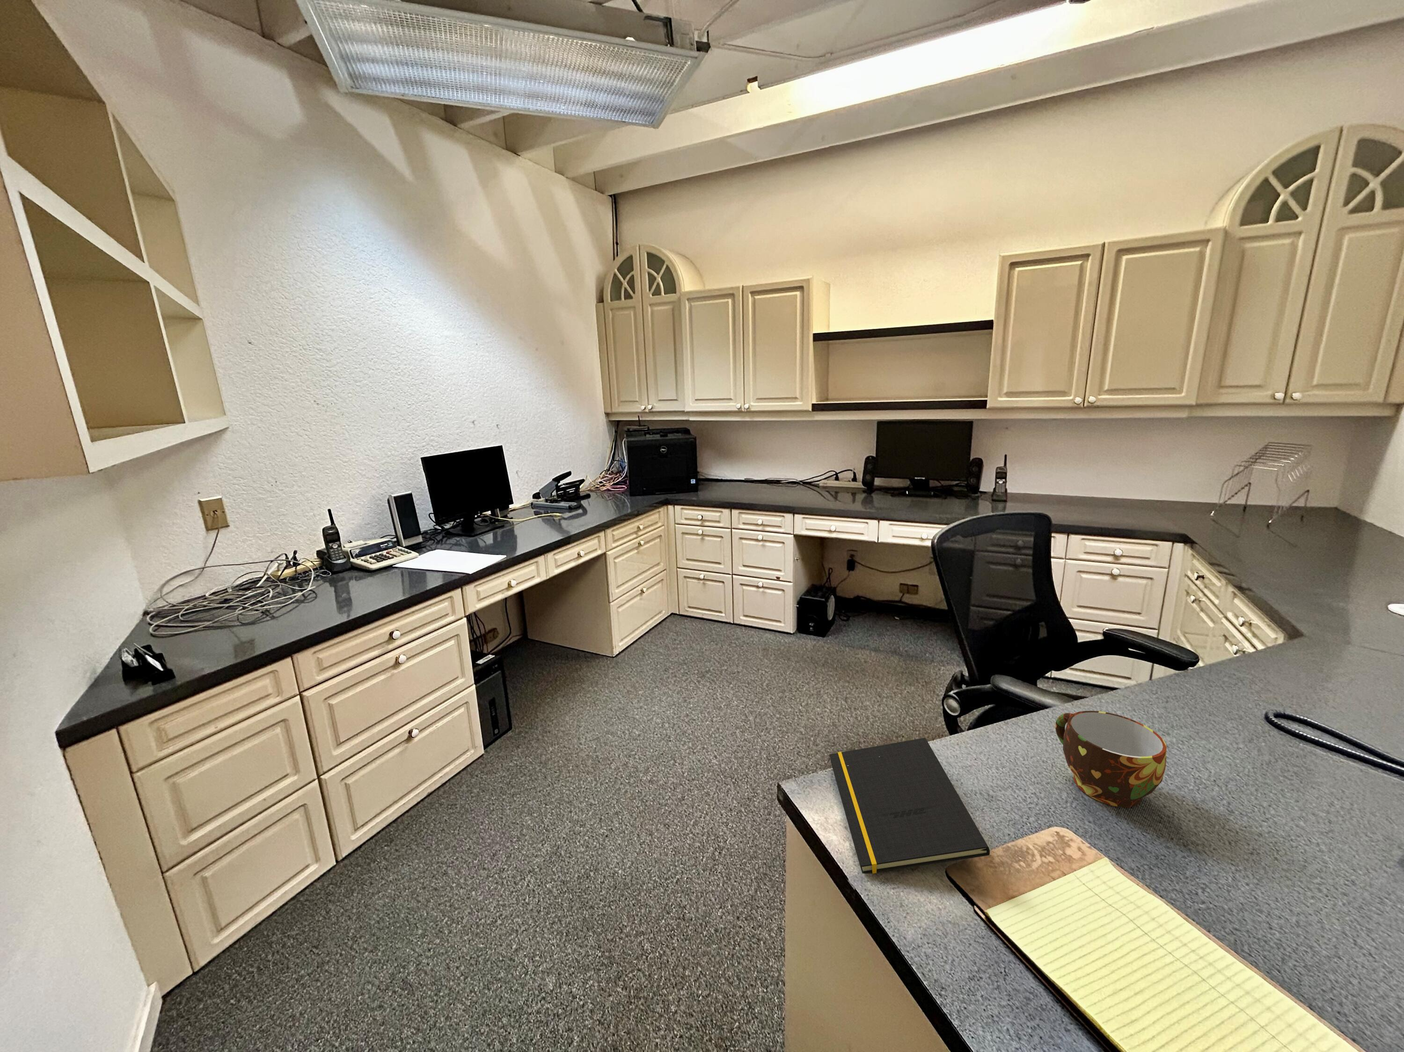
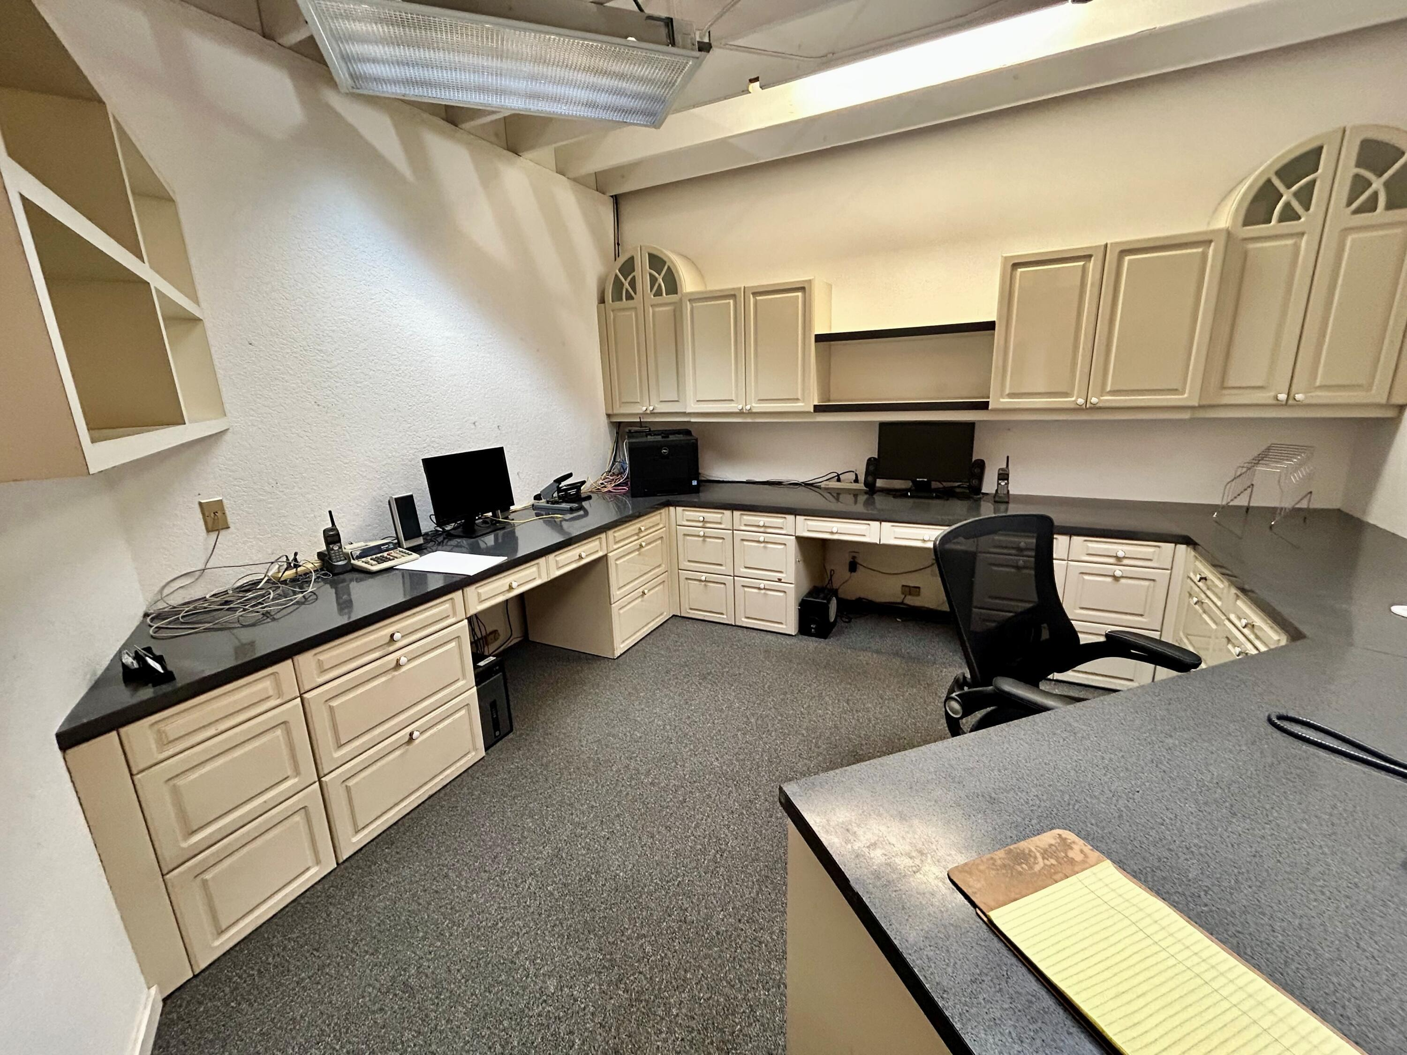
- notepad (898, 797)
- cup (1104, 758)
